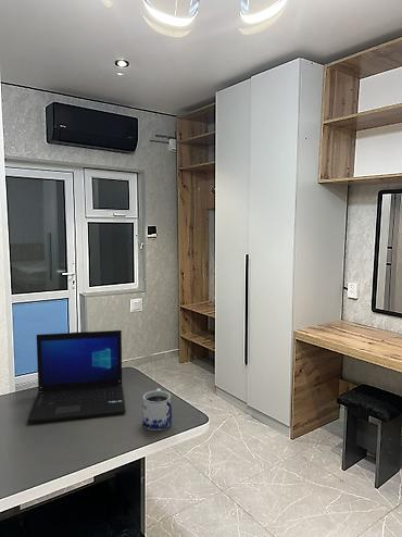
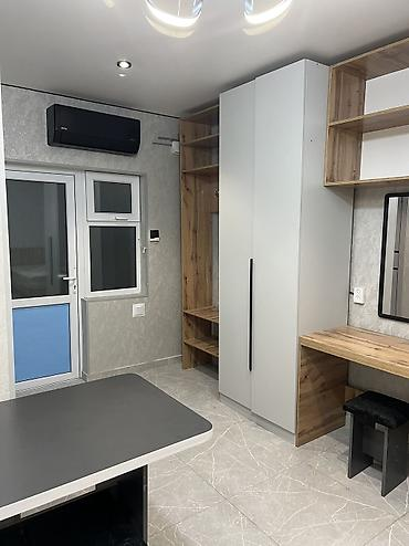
- laptop (78, 372)
- mug (156, 408)
